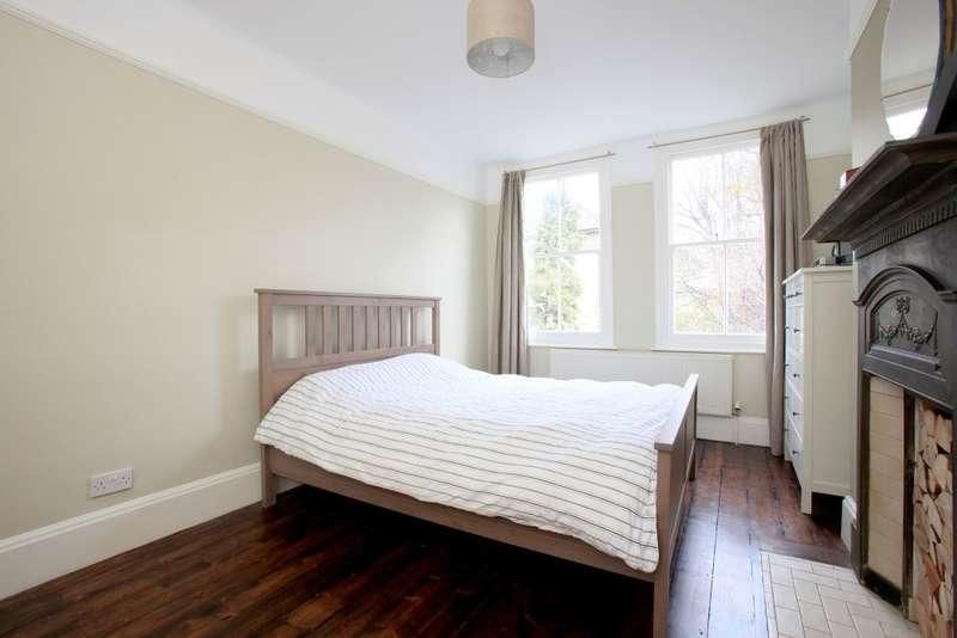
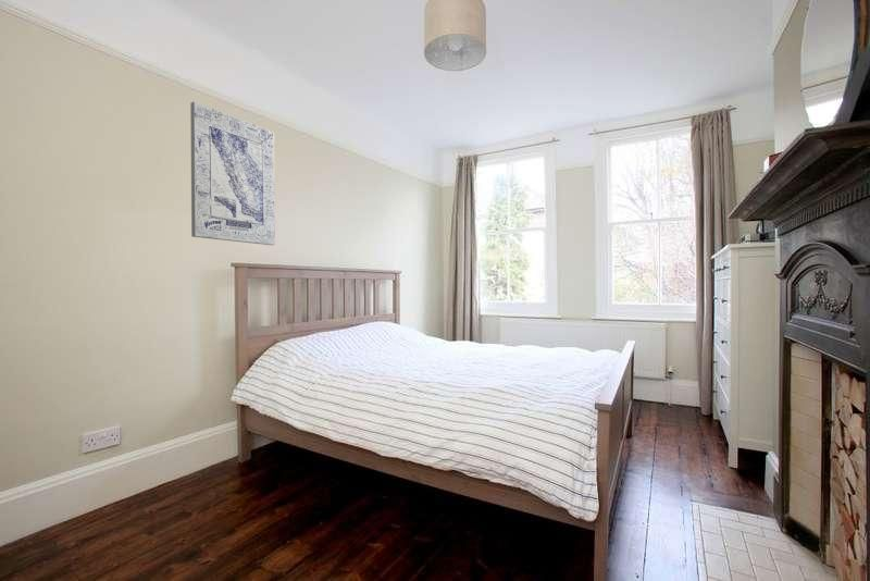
+ wall art (236, 180)
